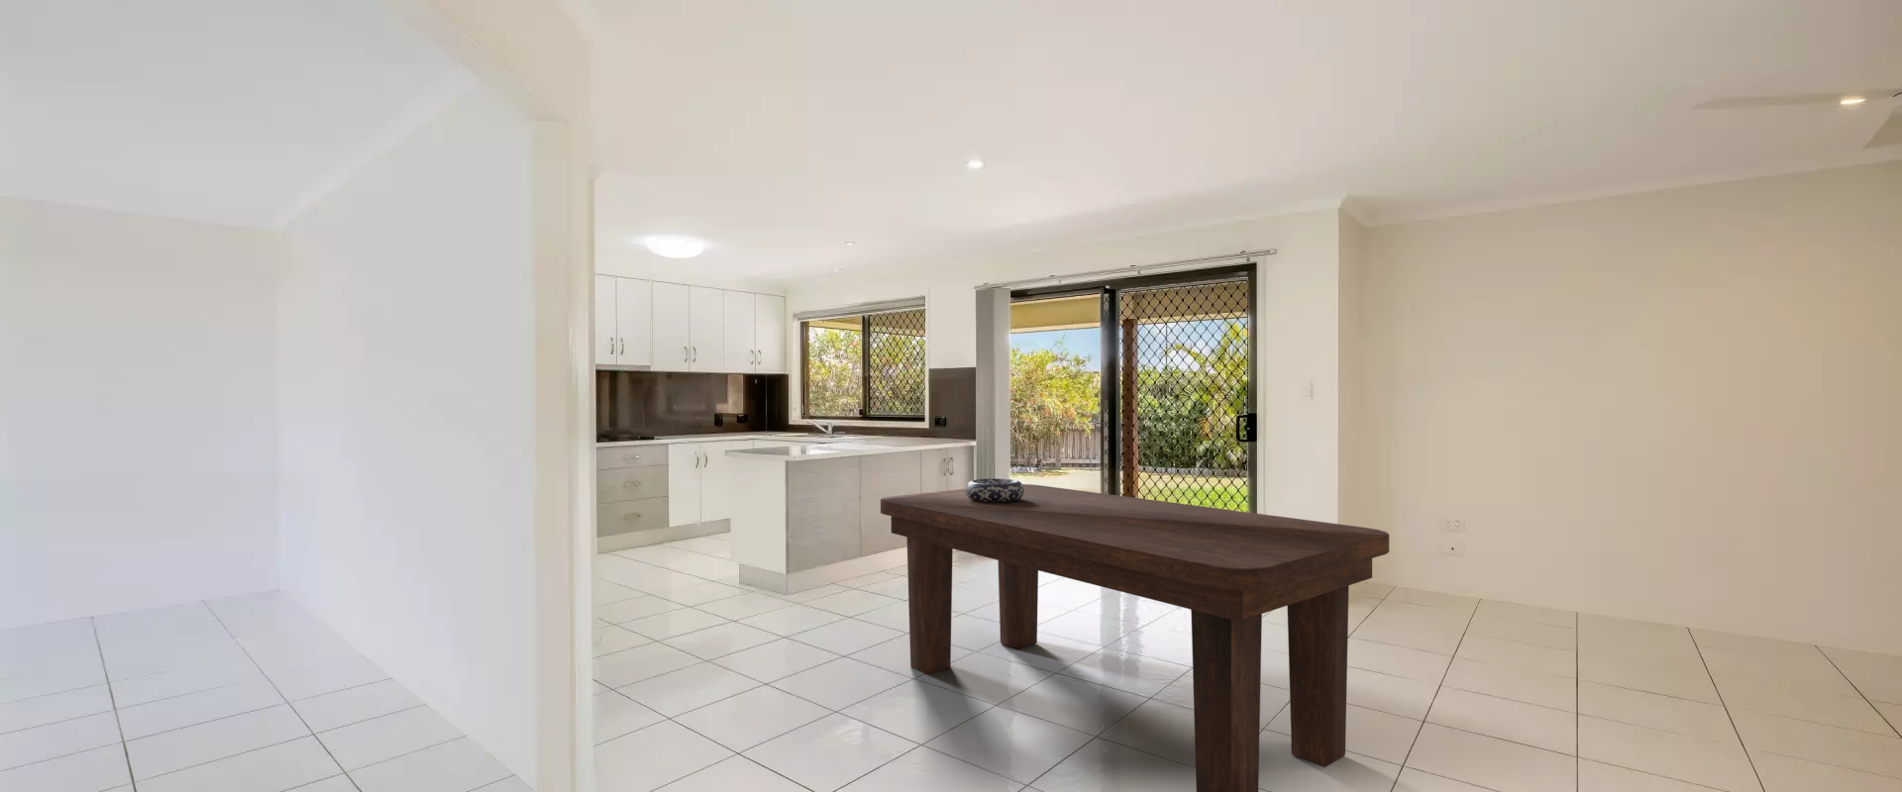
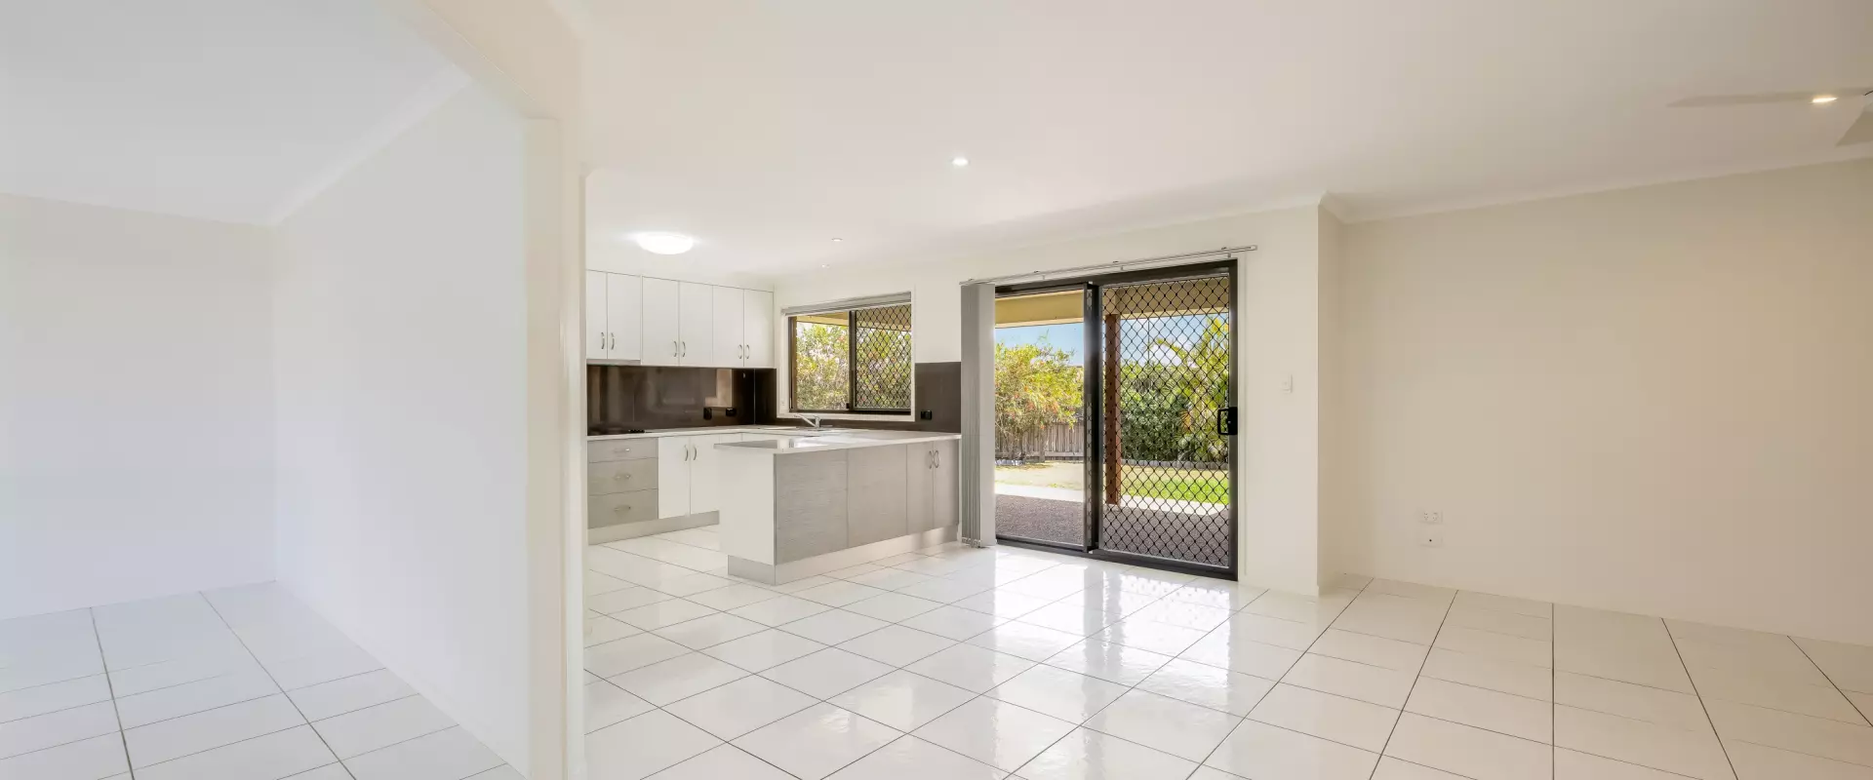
- decorative bowl (995, 490)
- dining table (1105, 587)
